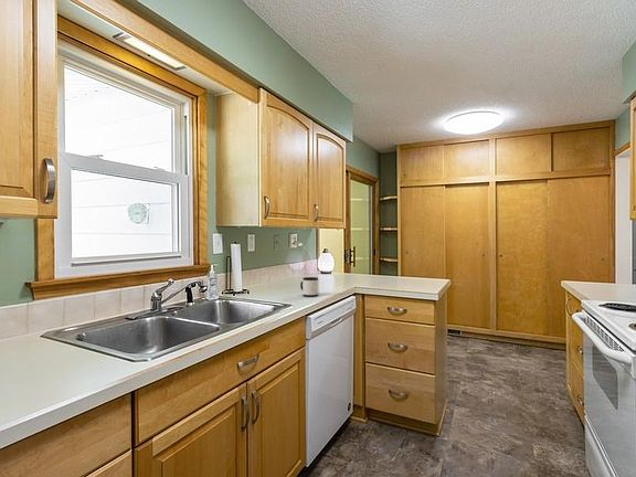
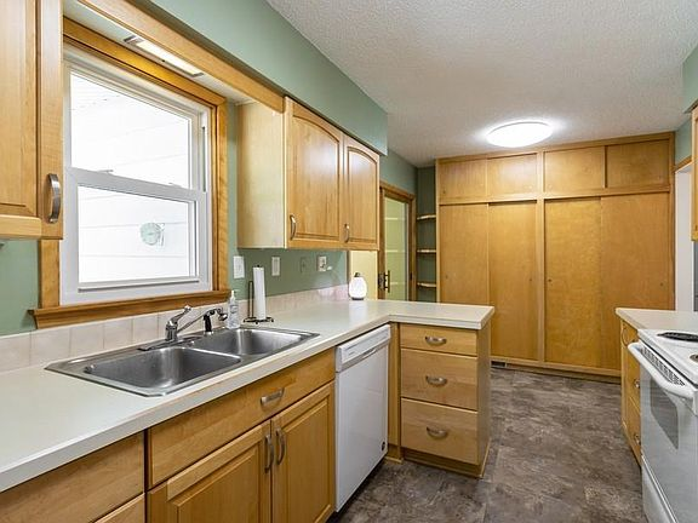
- mug (308, 286)
